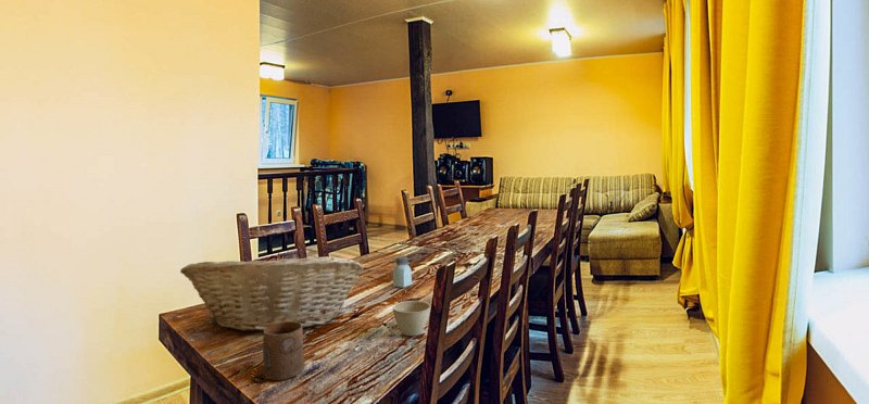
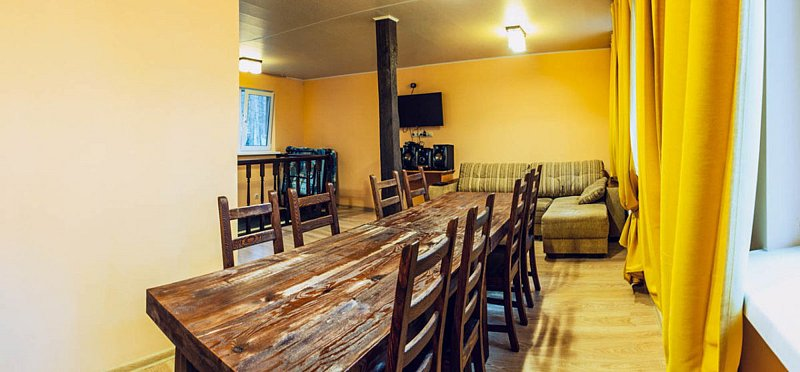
- cup (282, 350)
- flower pot (412, 319)
- fruit basket (277, 282)
- saltshaker (402, 272)
